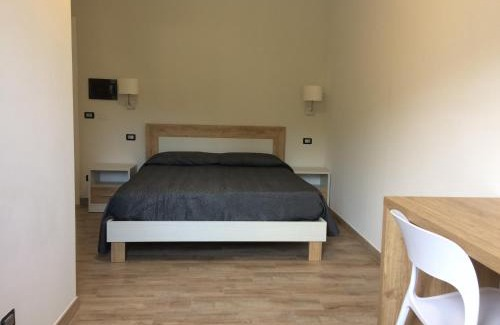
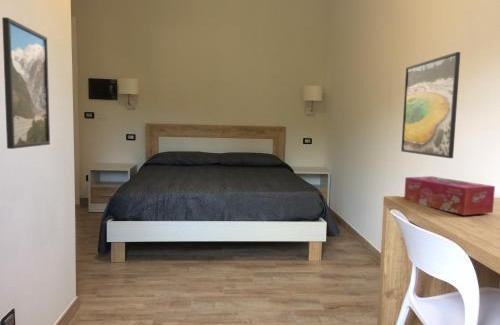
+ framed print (427, 108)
+ tissue box (446, 193)
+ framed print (28, 88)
